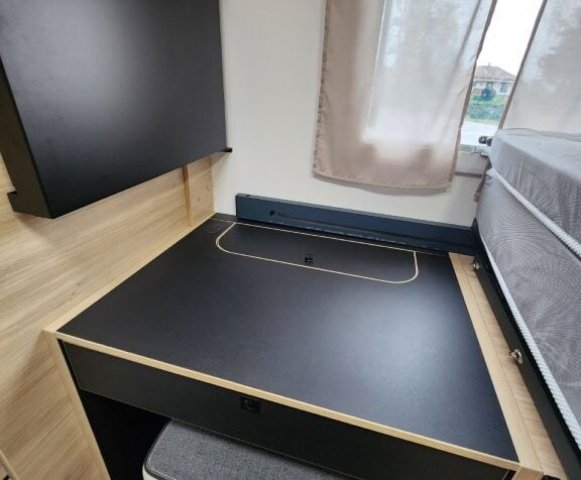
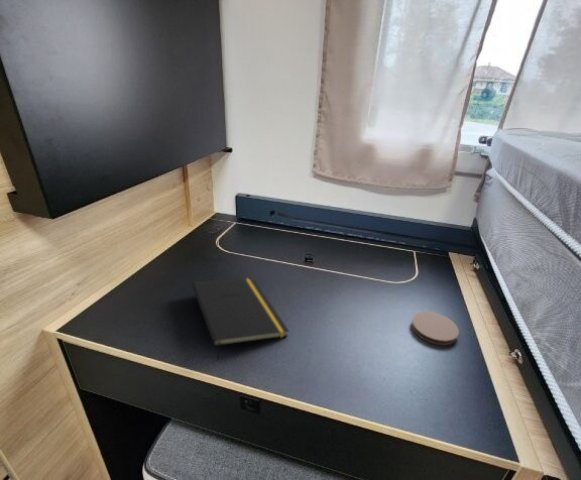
+ notepad (237, 306)
+ coaster (434, 327)
